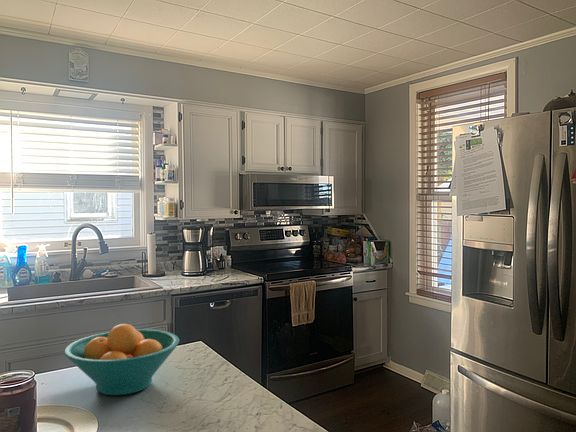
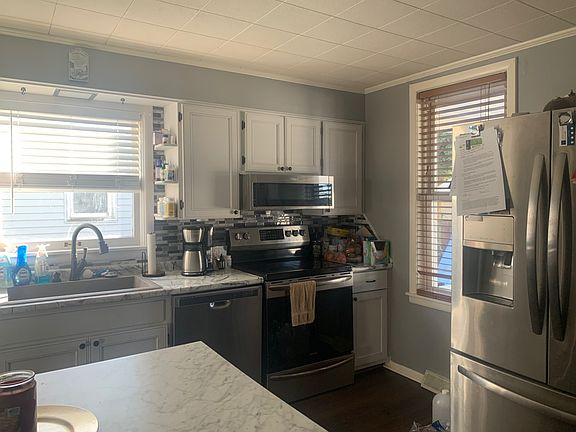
- fruit bowl (124, 355)
